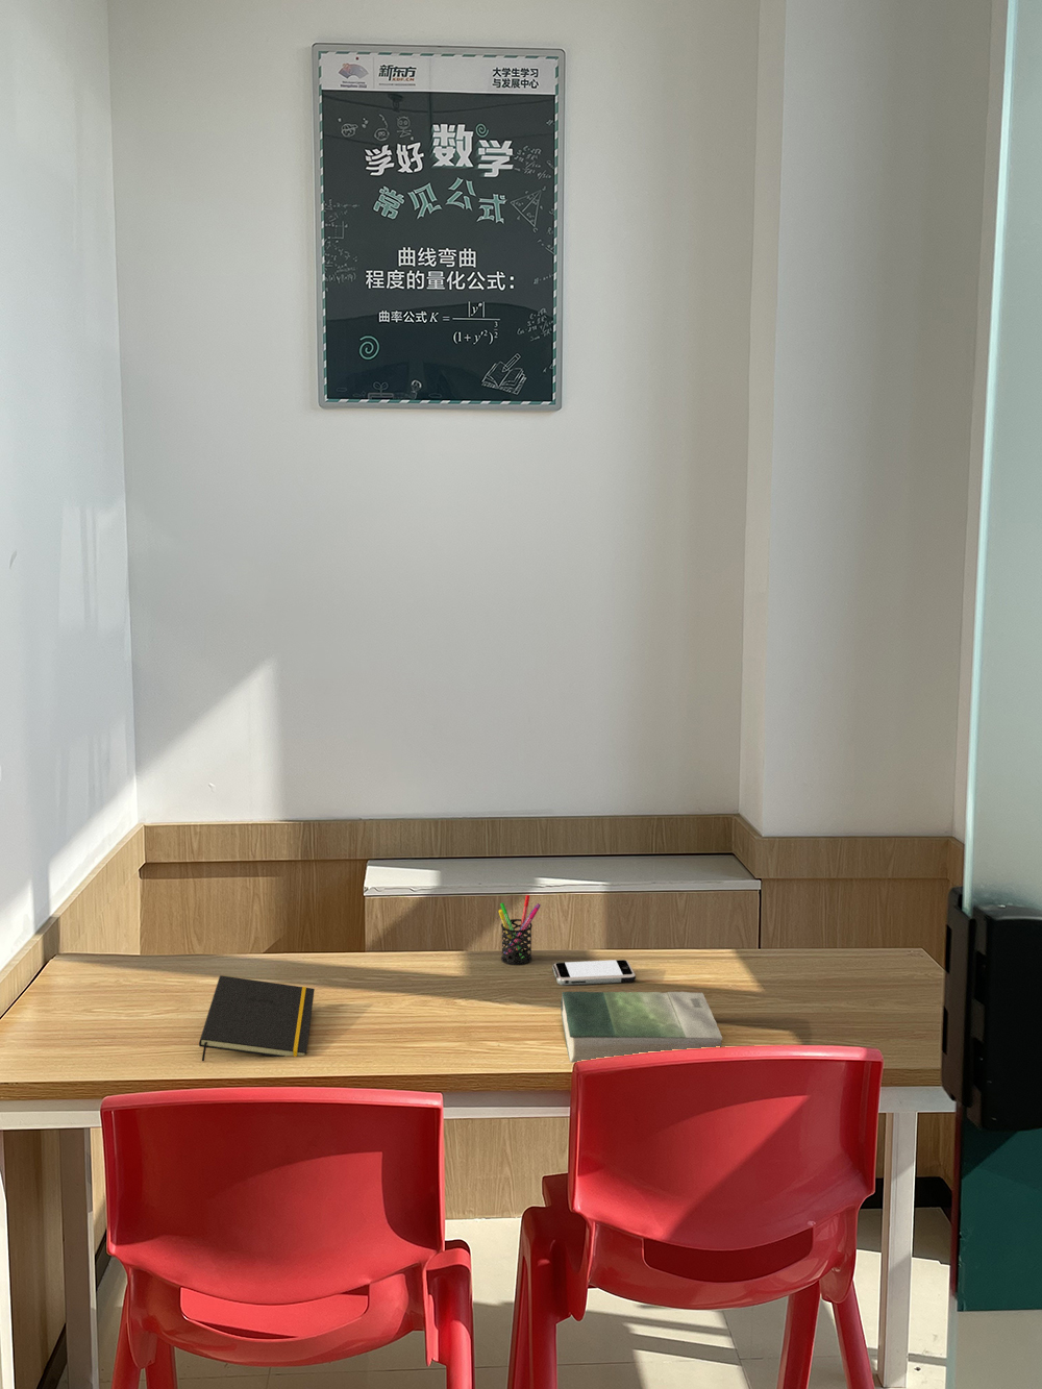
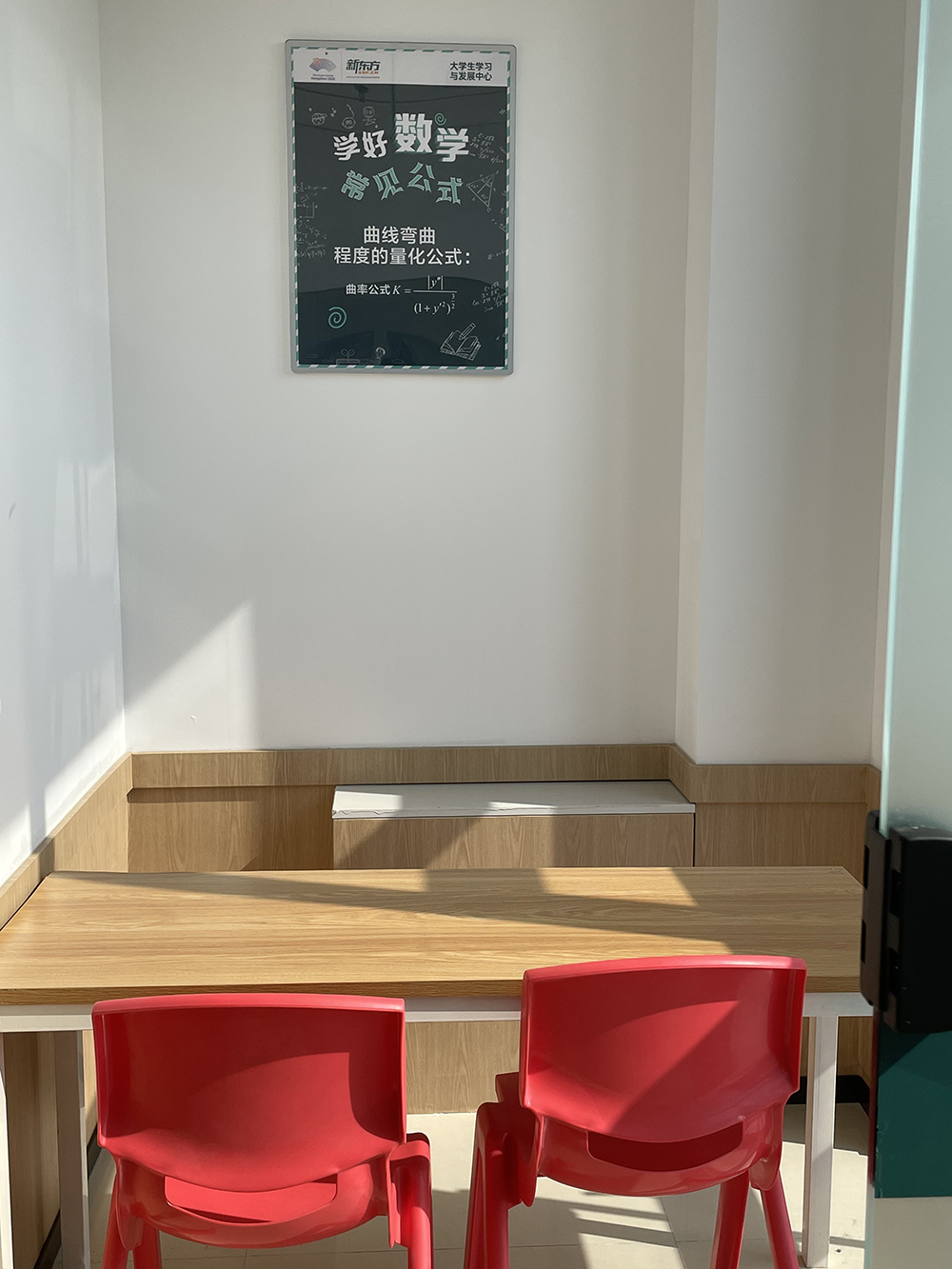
- smartphone (593, 972)
- pen holder (514, 927)
- notepad (259, 1015)
- book (638, 1021)
